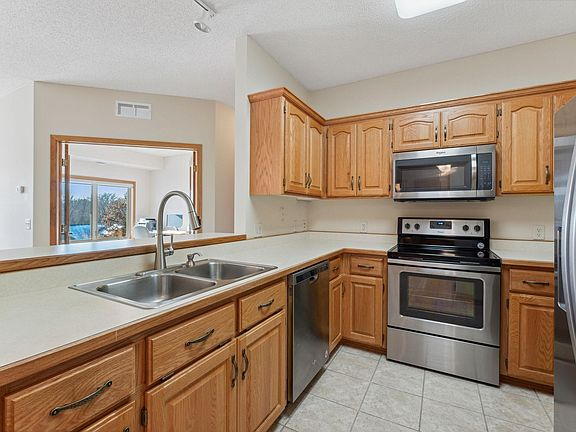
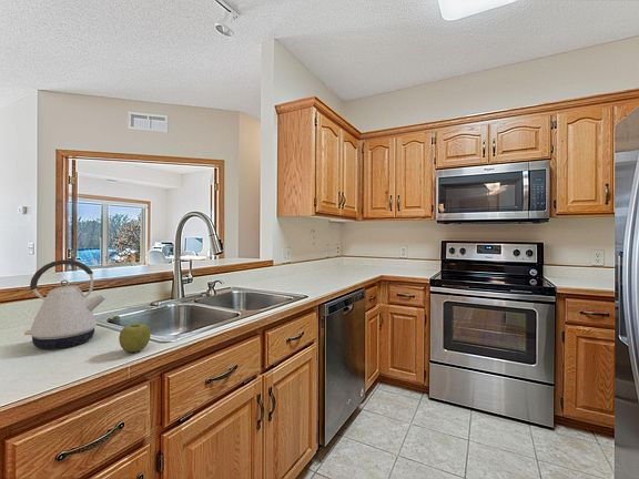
+ apple (134, 337)
+ kettle (67, 300)
